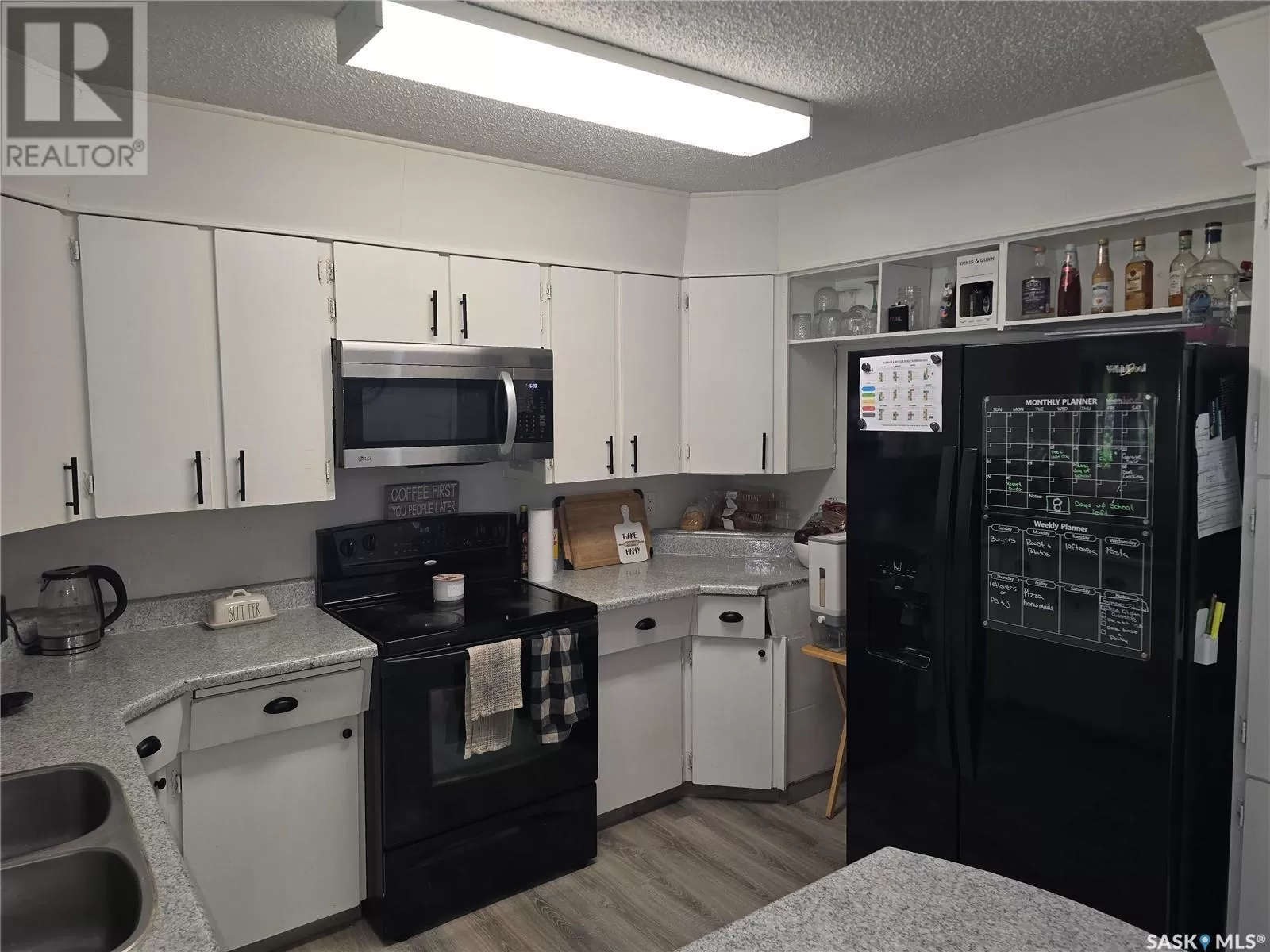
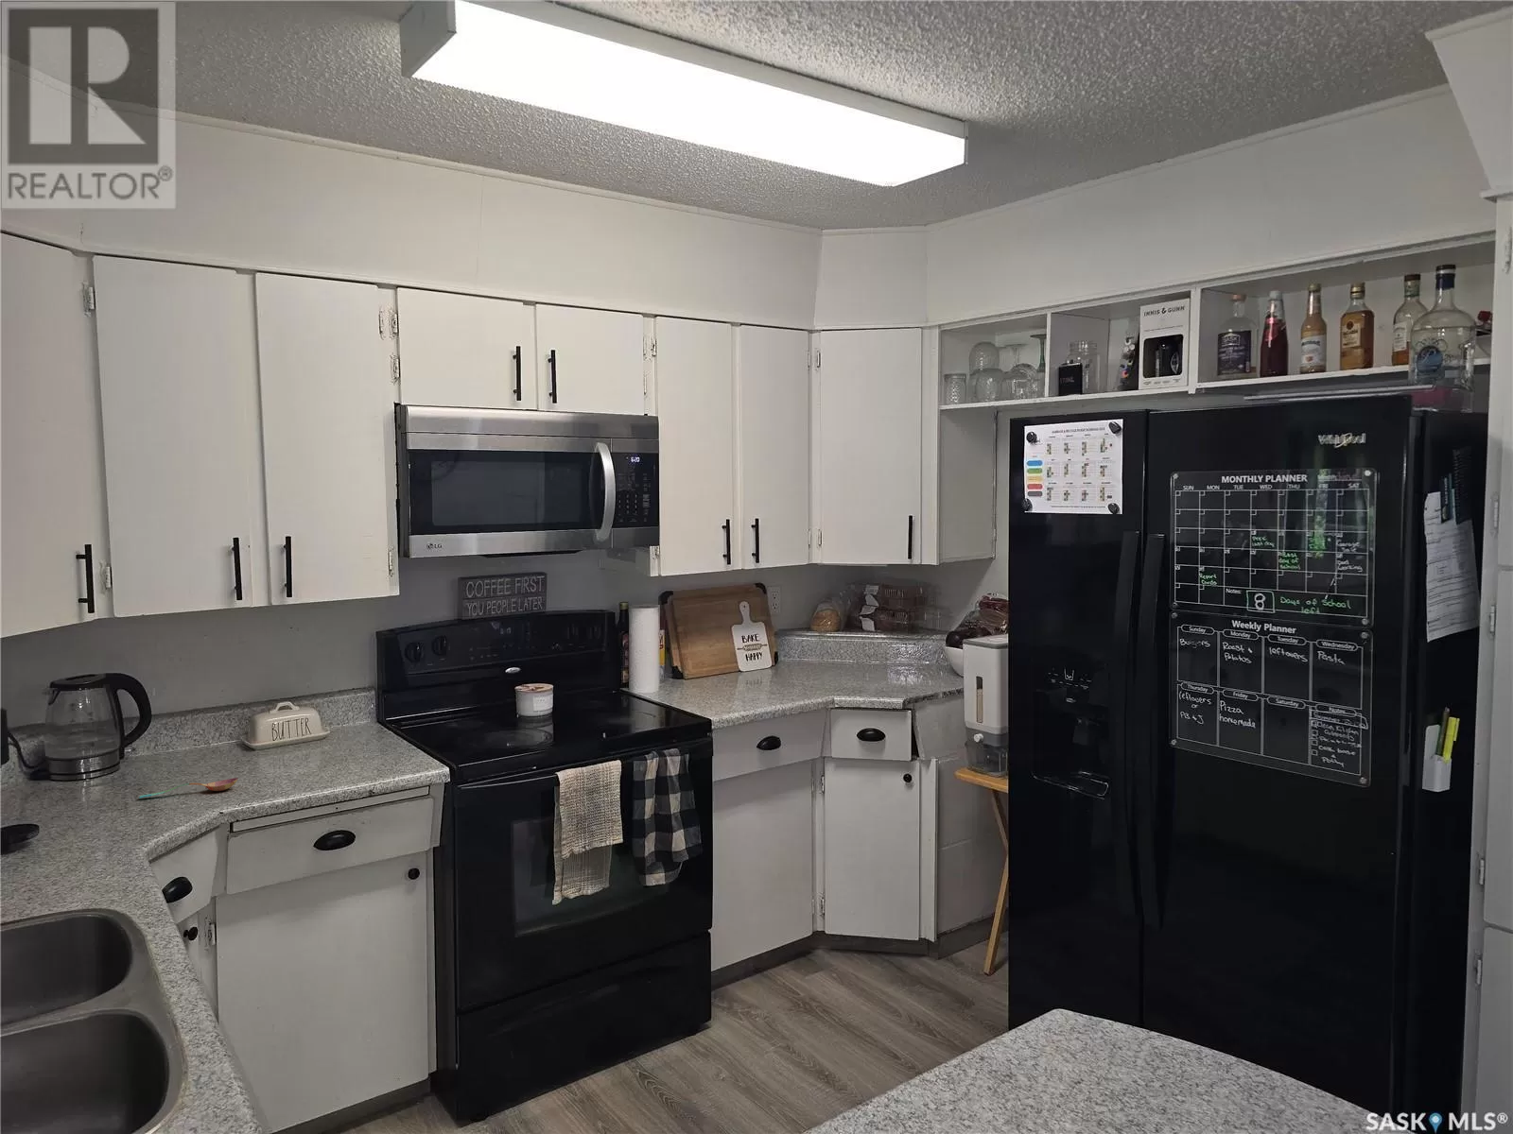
+ soupspoon (188, 784)
